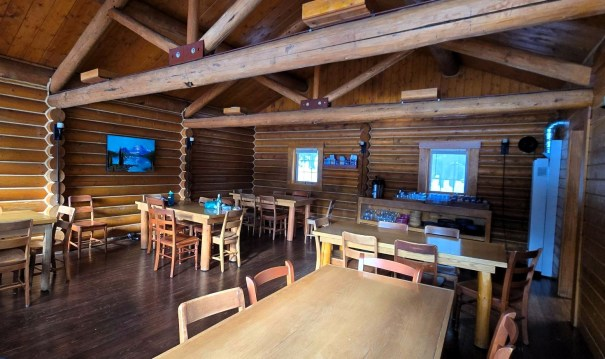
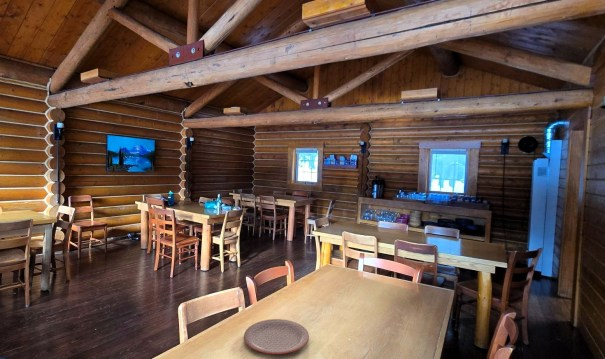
+ plate (276, 337)
